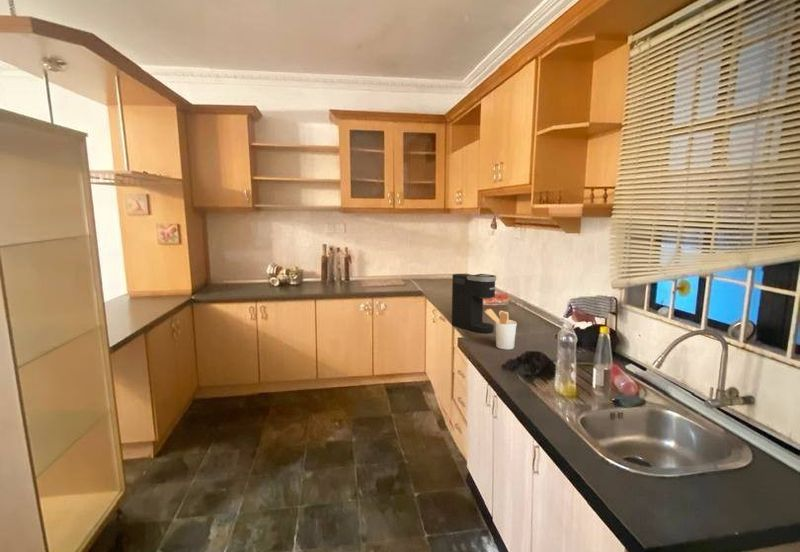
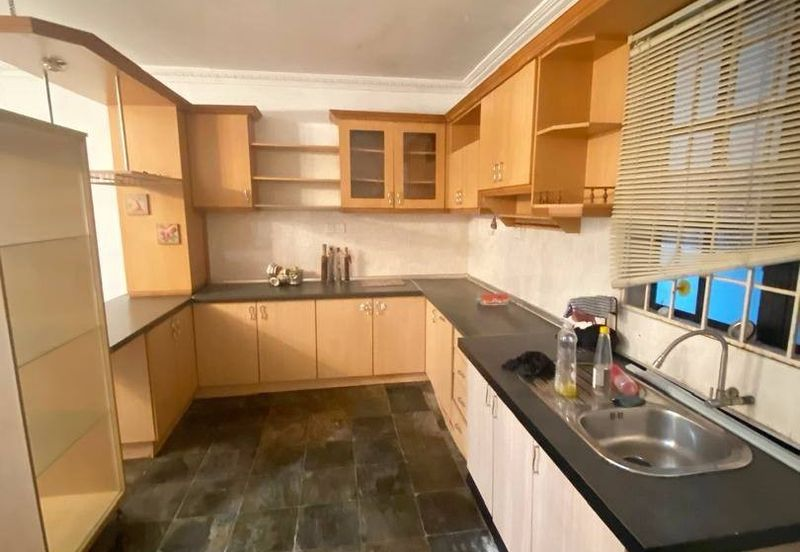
- utensil holder (500, 327)
- coffee maker (473, 301)
